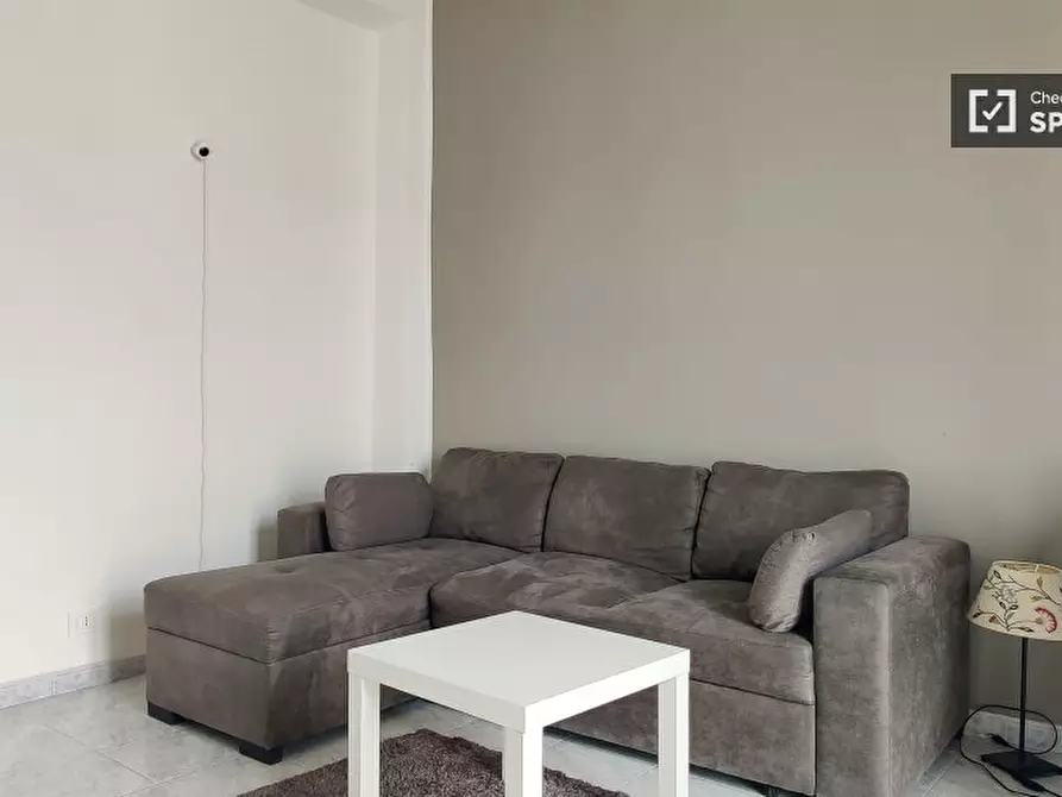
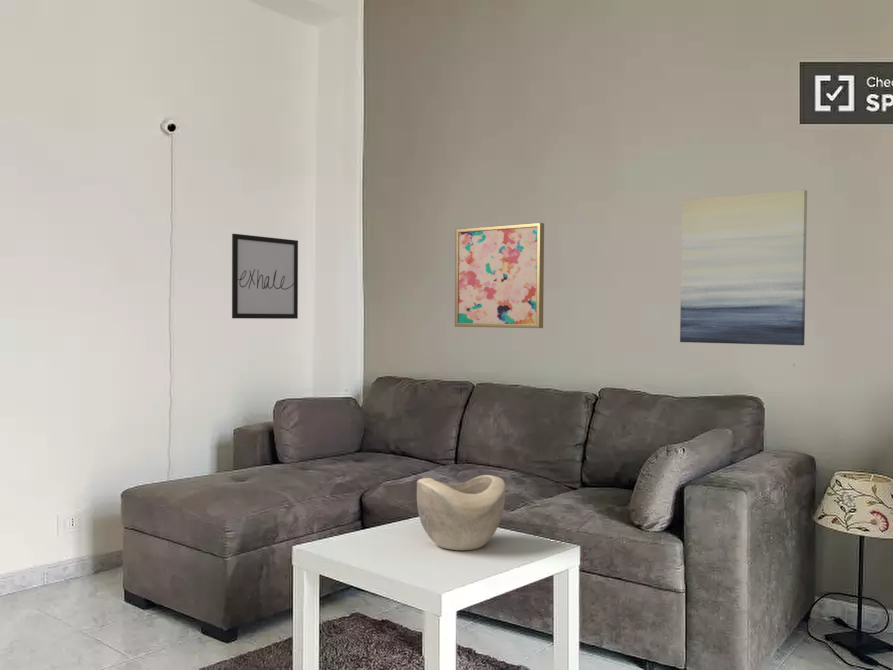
+ decorative bowl (460, 510)
+ wall art (266, 277)
+ wall art (740, 269)
+ wall art (497, 276)
